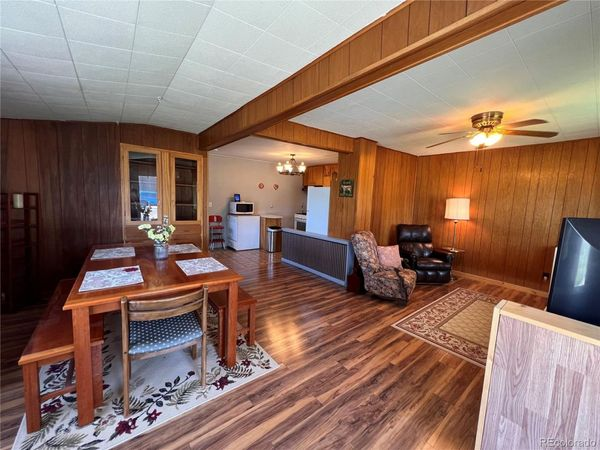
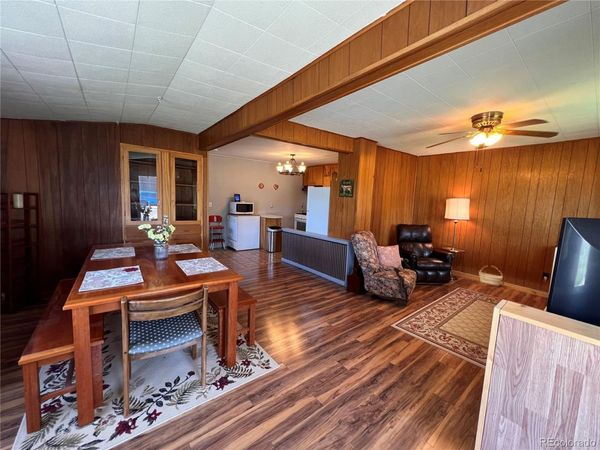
+ basket (490, 275)
